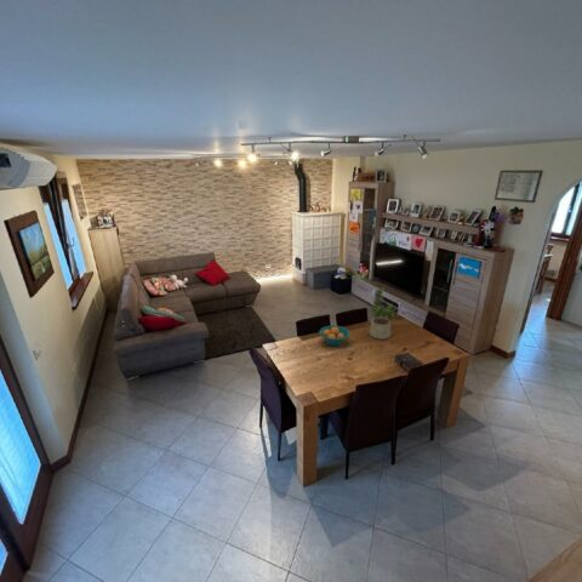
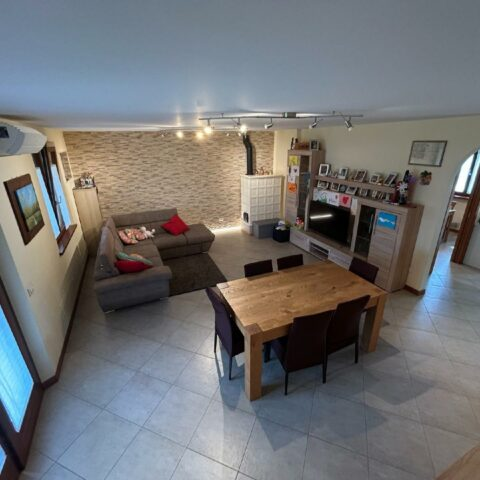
- book (405, 359)
- fruit bowl (333, 335)
- potted plant (384, 313)
